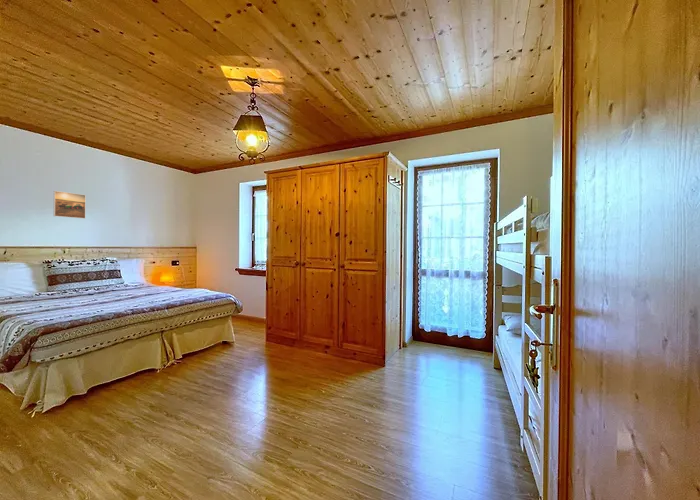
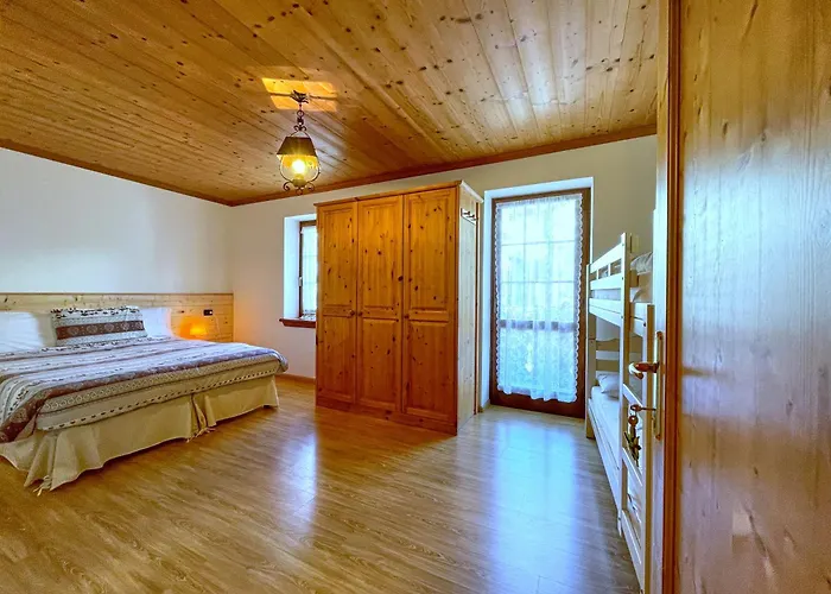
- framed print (70, 205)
